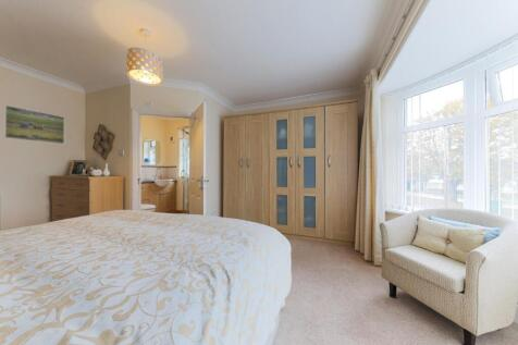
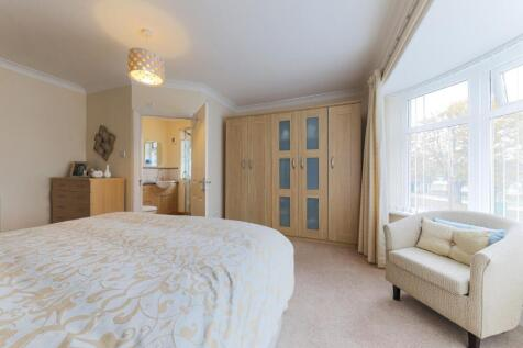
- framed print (36, 126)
